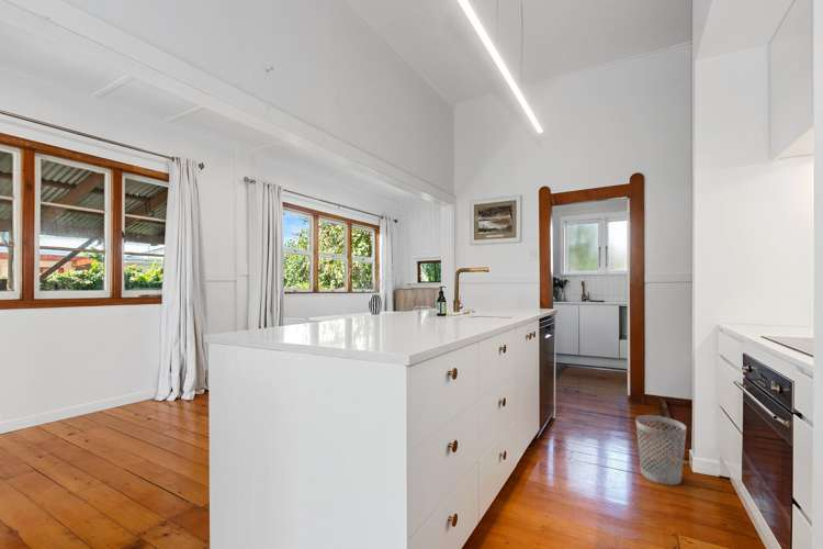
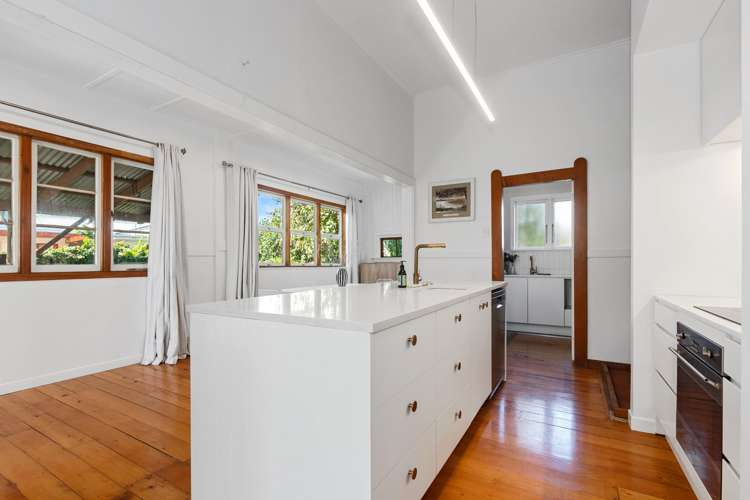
- wastebasket (659, 449)
